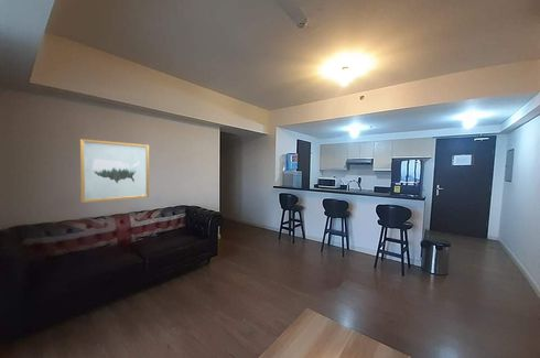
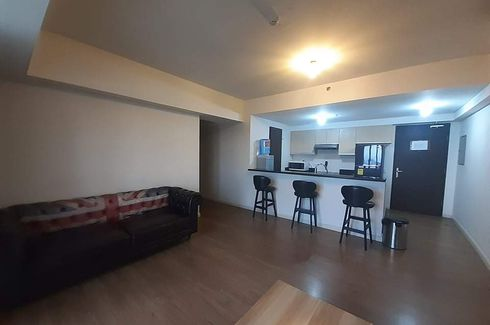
- wall art (118, 171)
